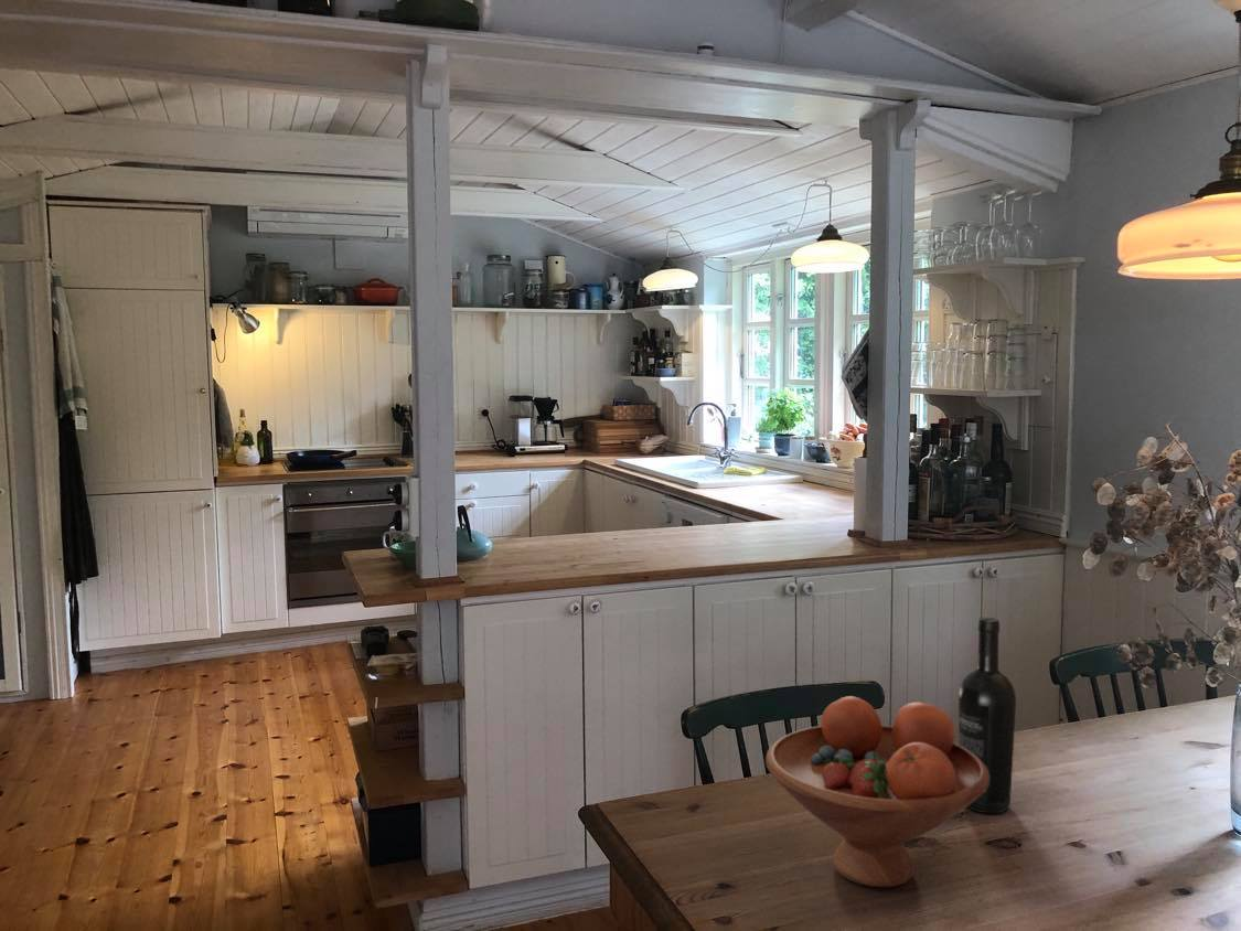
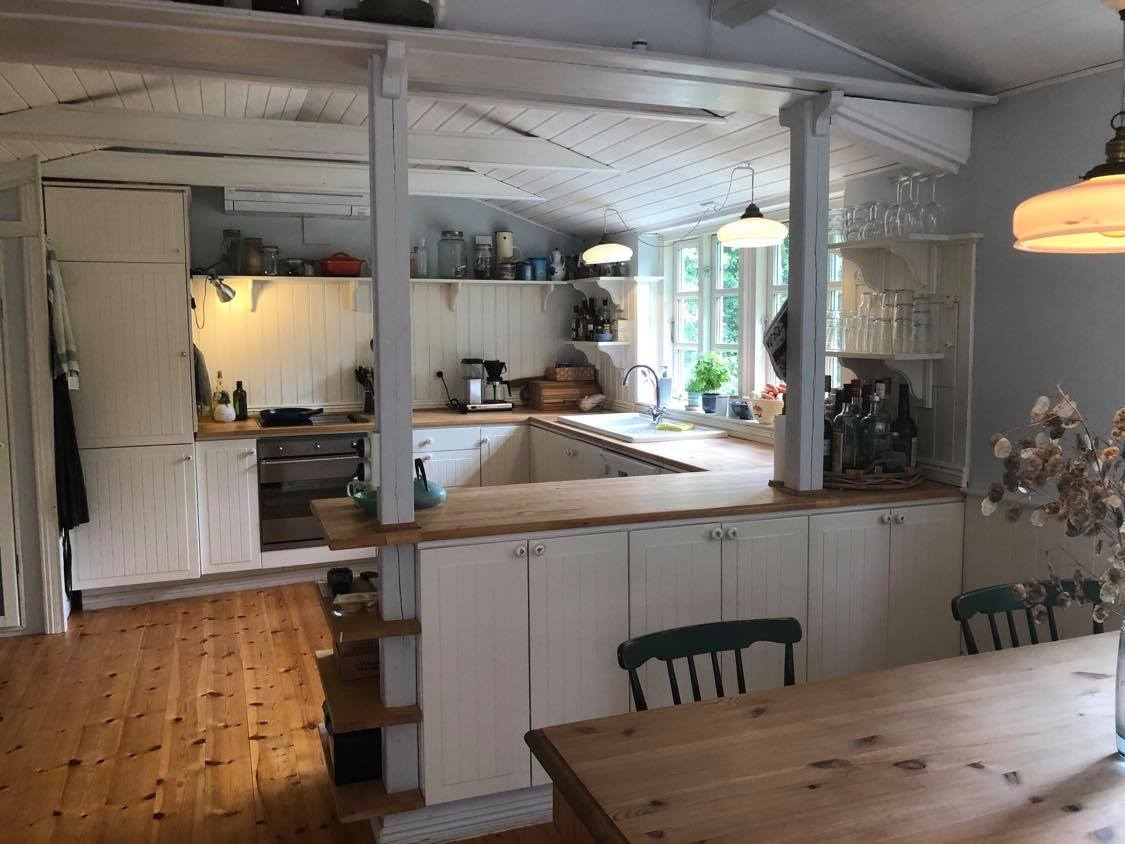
- wine bottle (986, 711)
- fruit bowl (874, 793)
